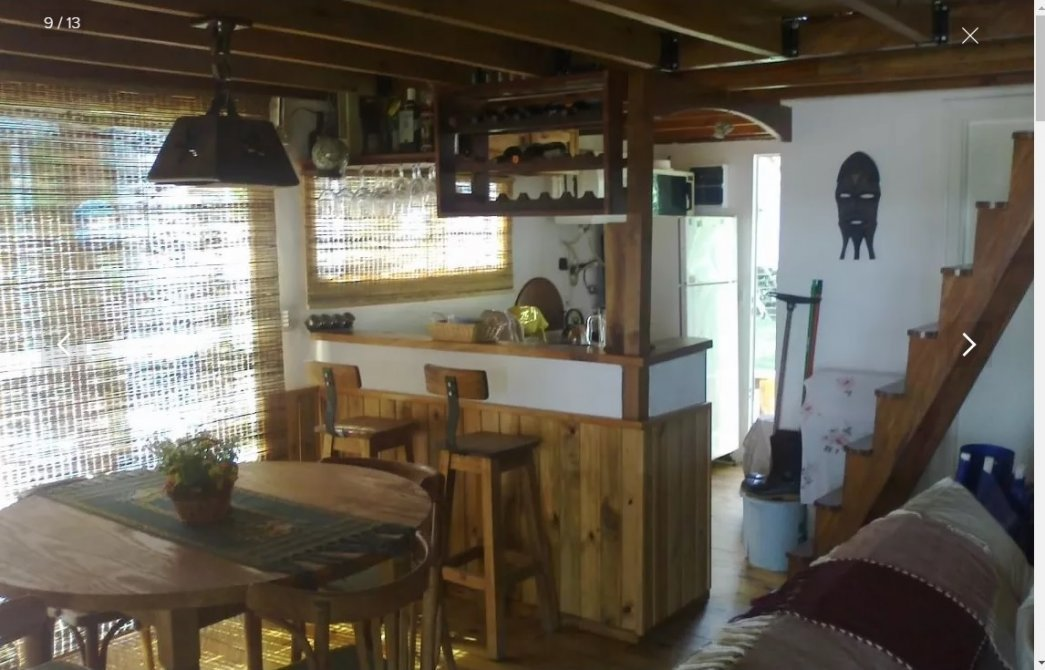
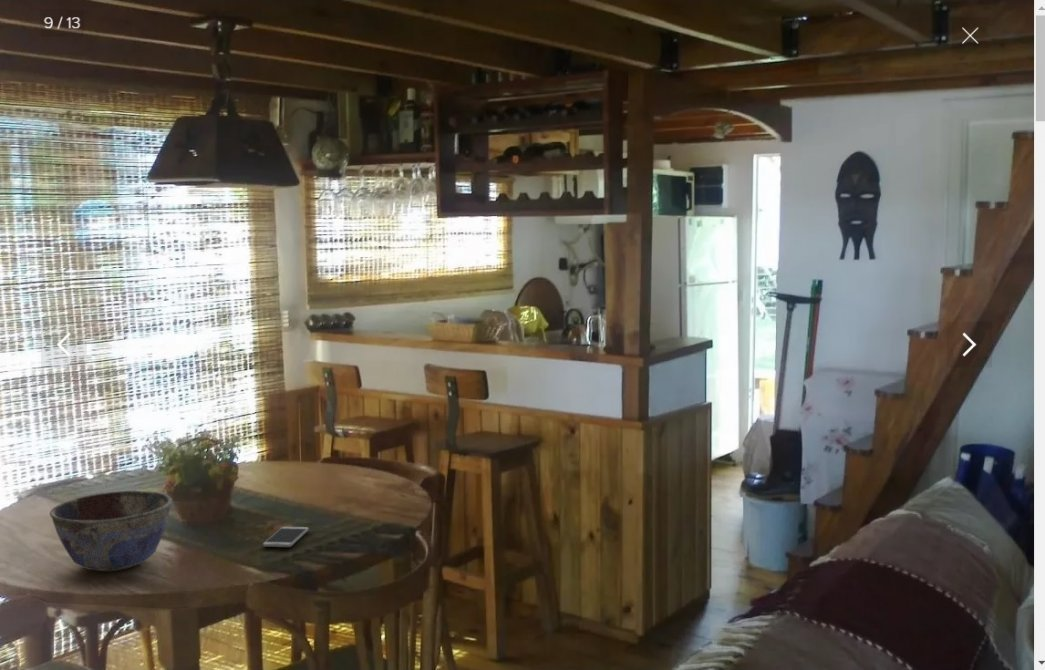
+ bowl (113, 534)
+ smartphone (286, 536)
